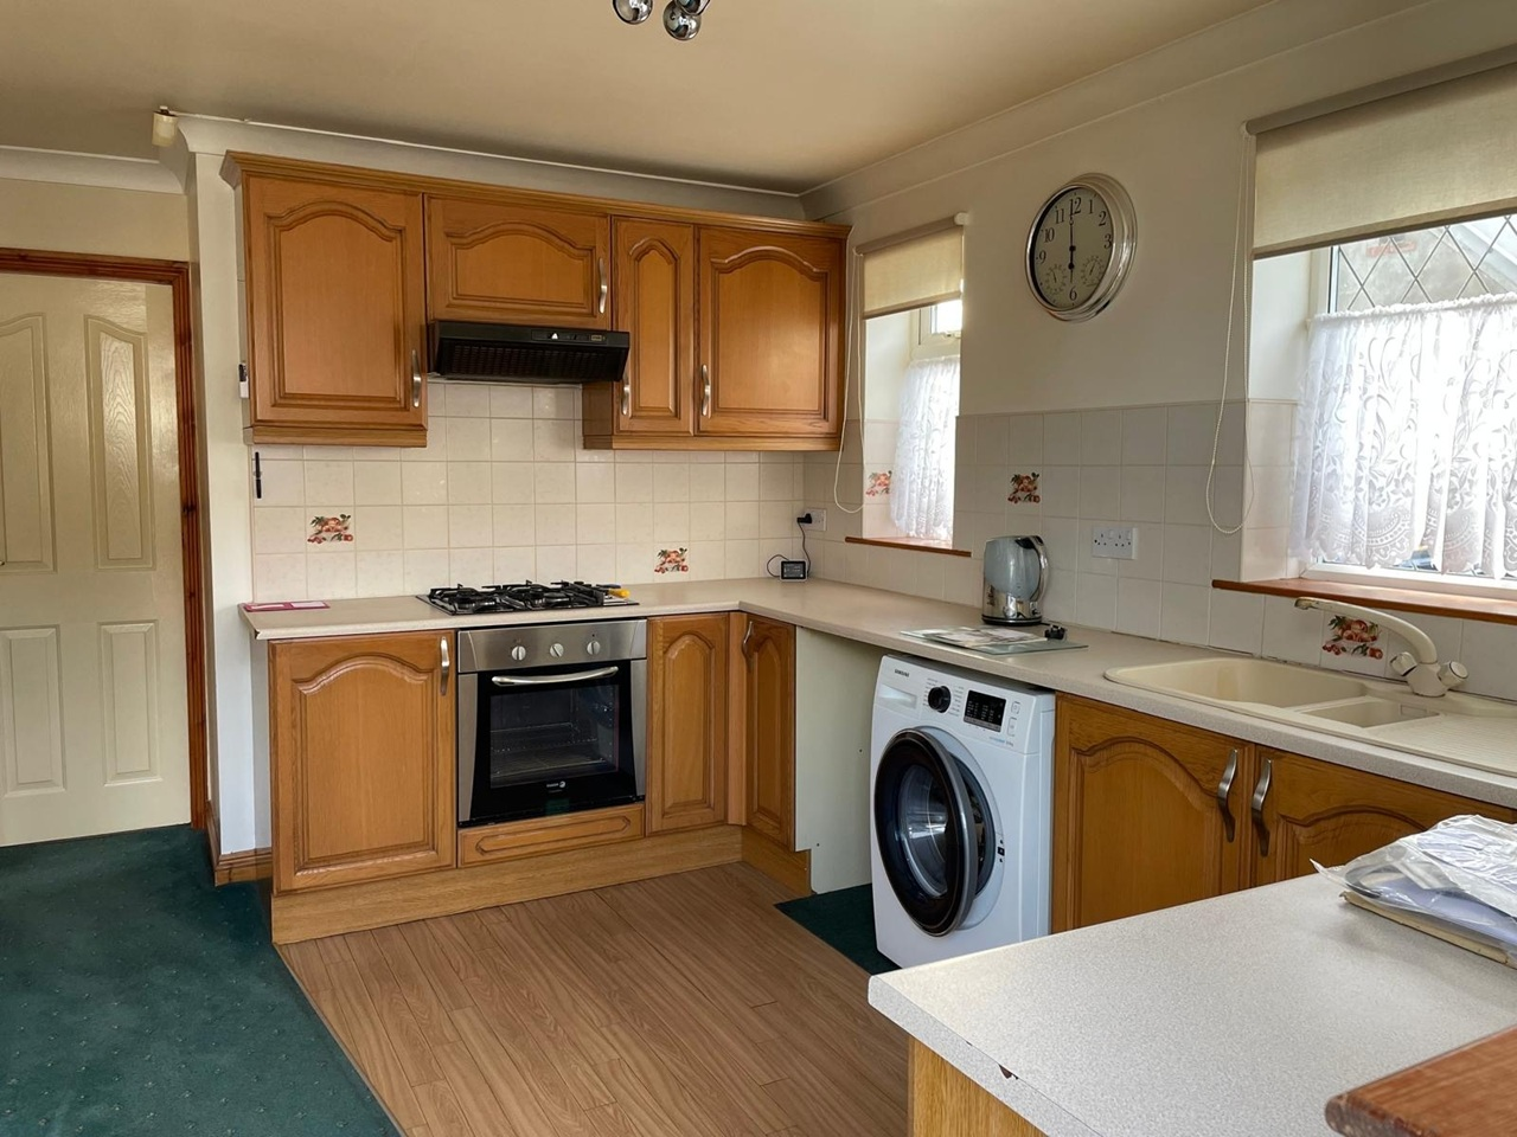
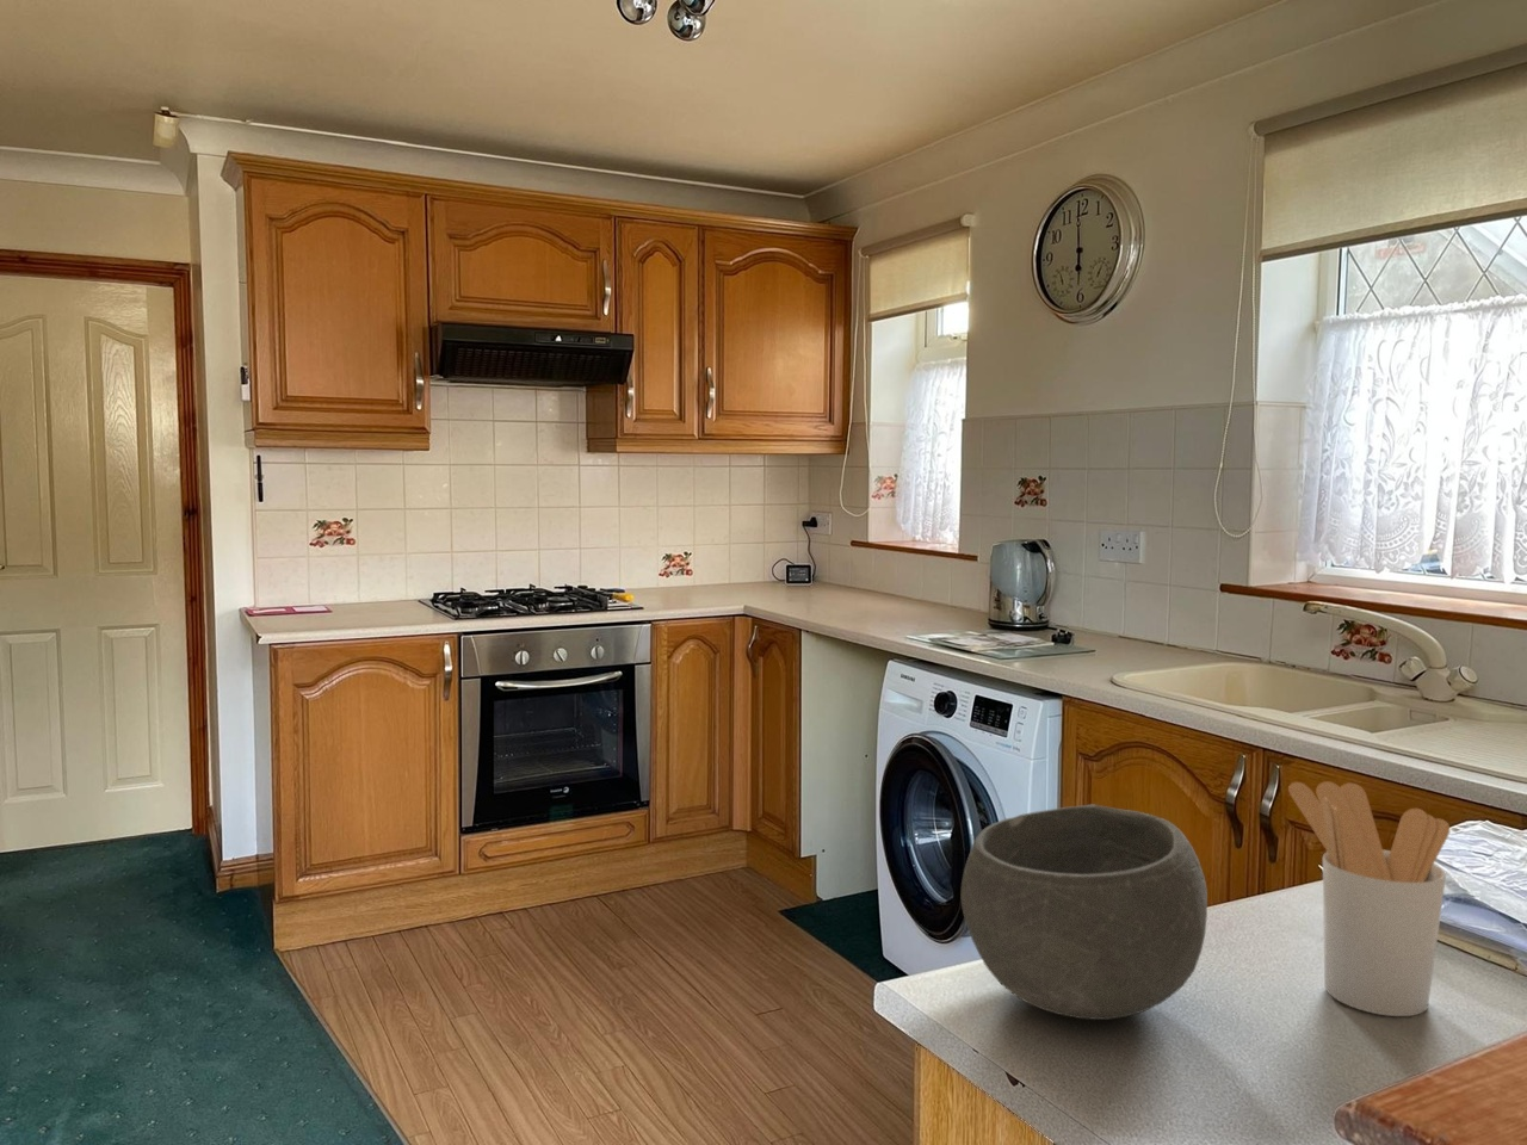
+ utensil holder (1361, 888)
+ bowl (1082, 912)
